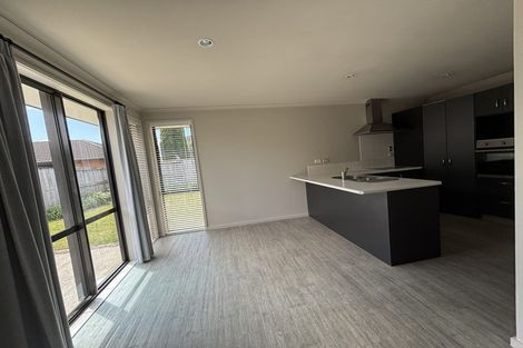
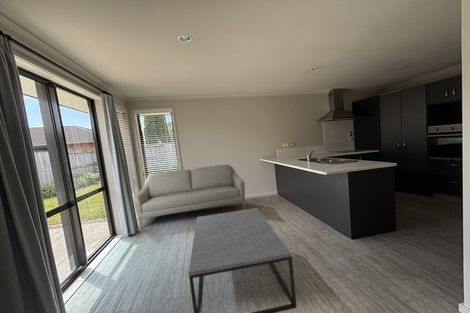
+ sofa (192, 191)
+ coffee table (235, 251)
